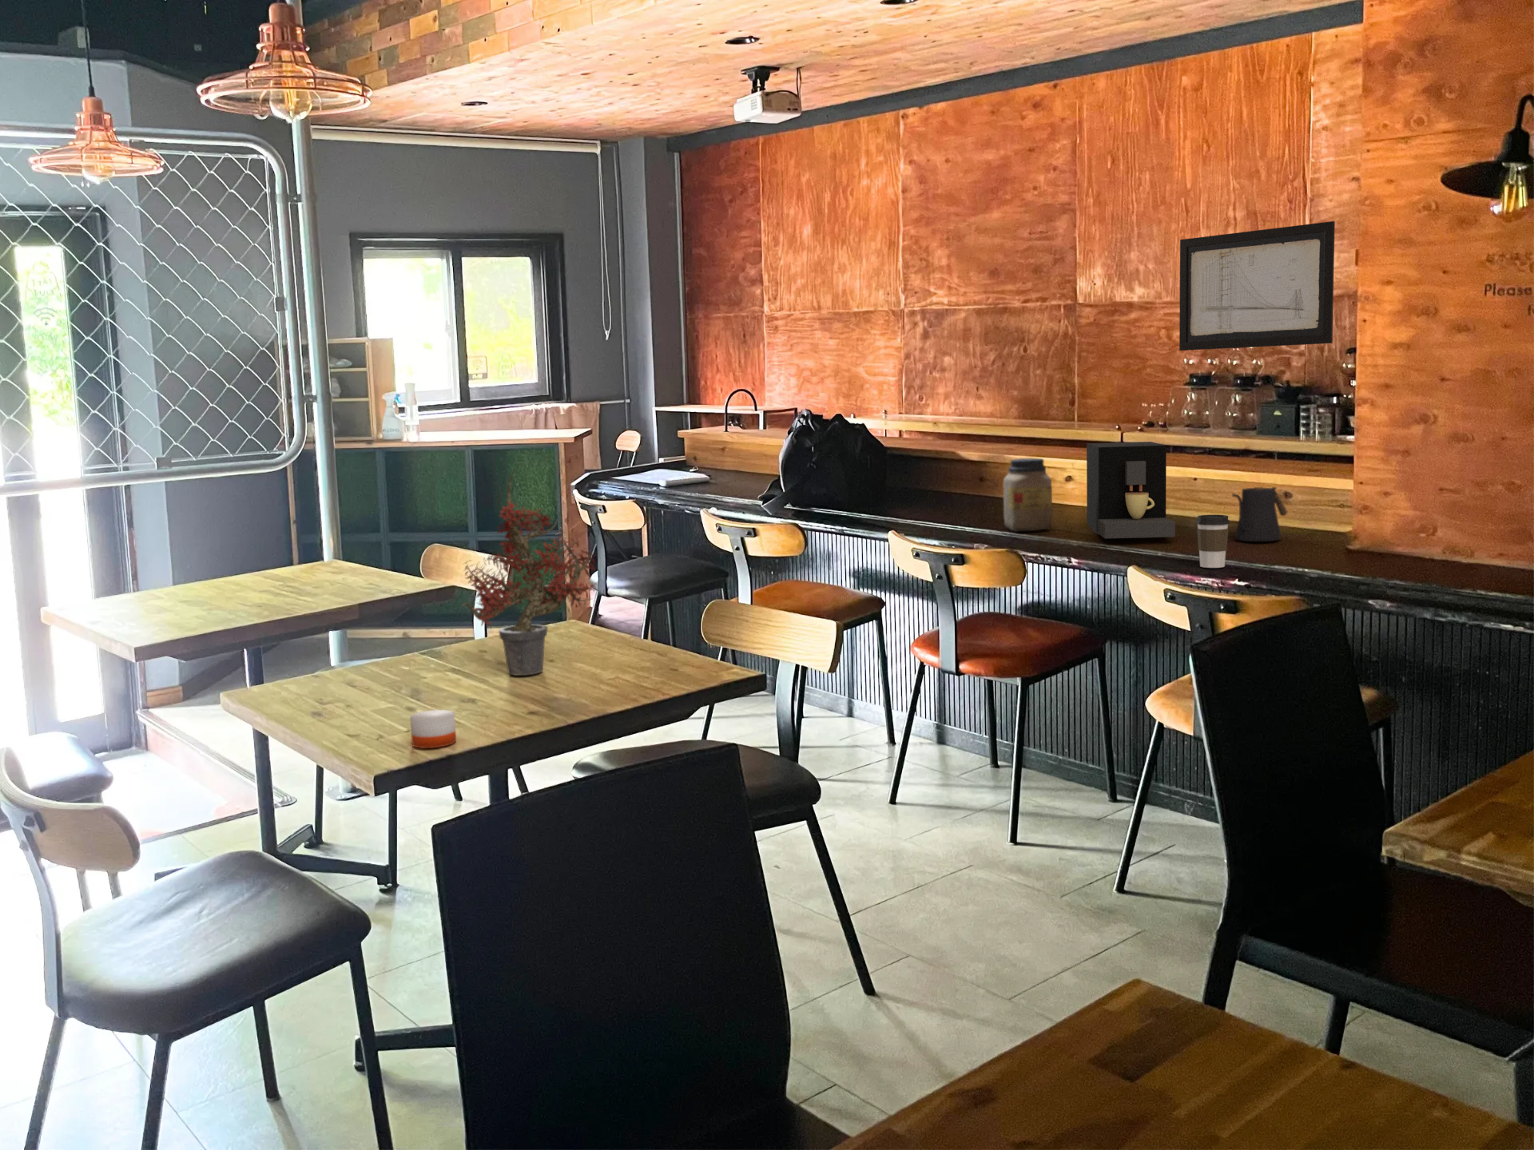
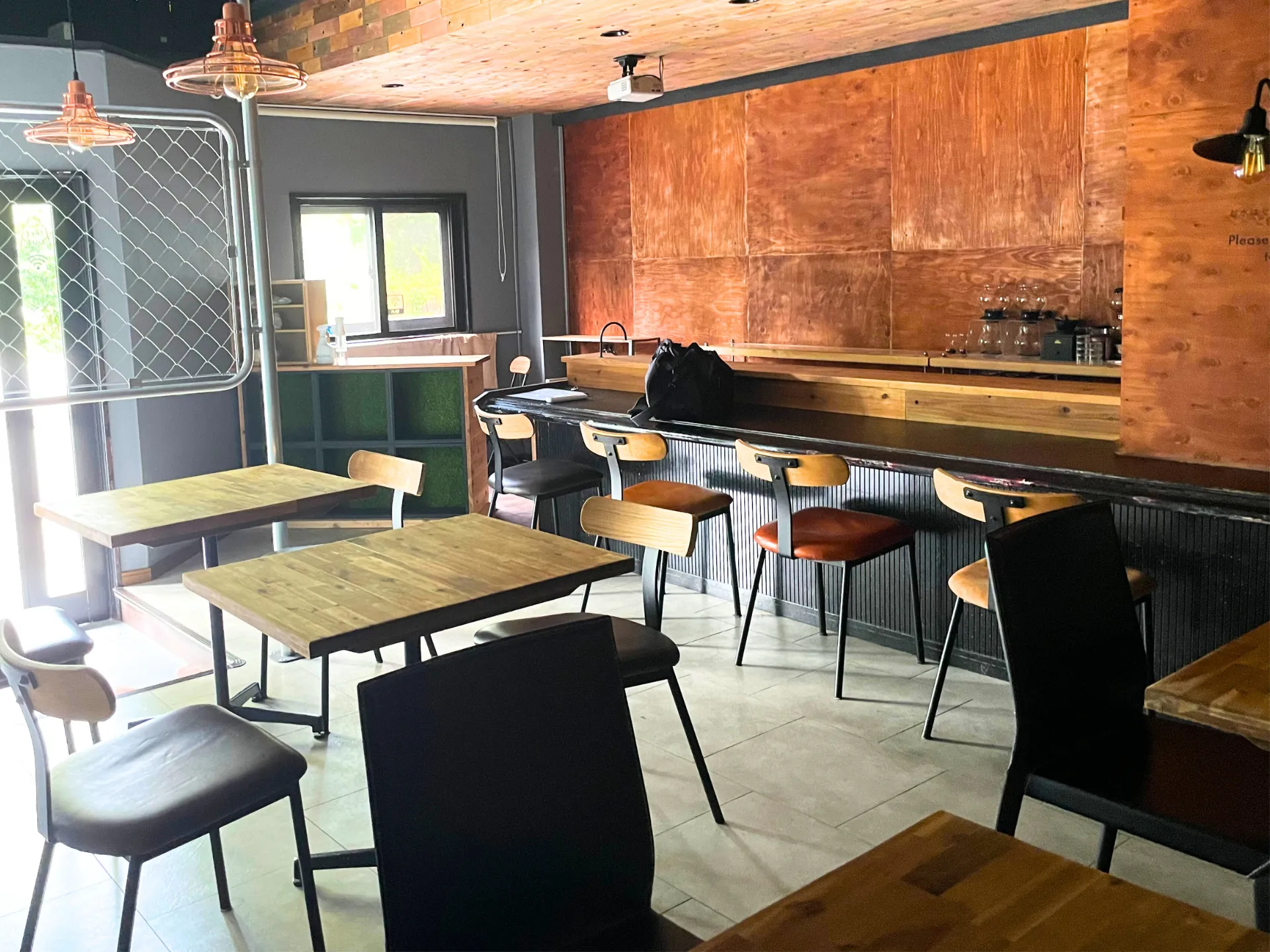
- kettle (1259, 512)
- potted plant (523, 571)
- coffee maker (1128, 489)
- candle (431, 713)
- wall art (1253, 289)
- coffee cup (1211, 541)
- jar (1028, 494)
